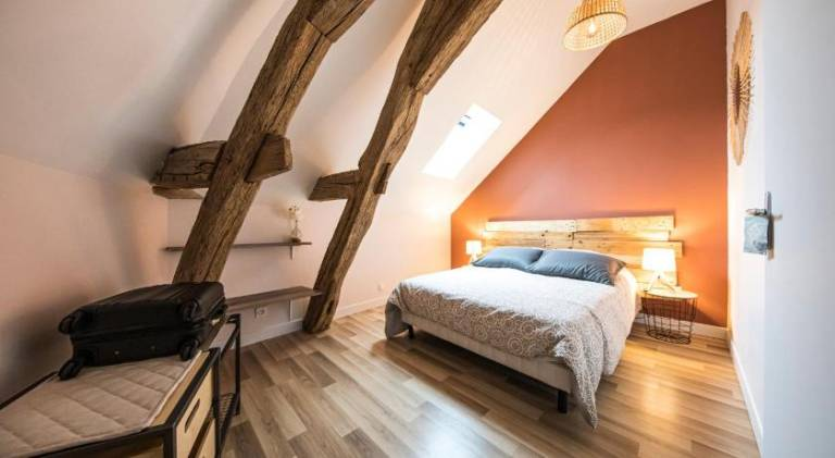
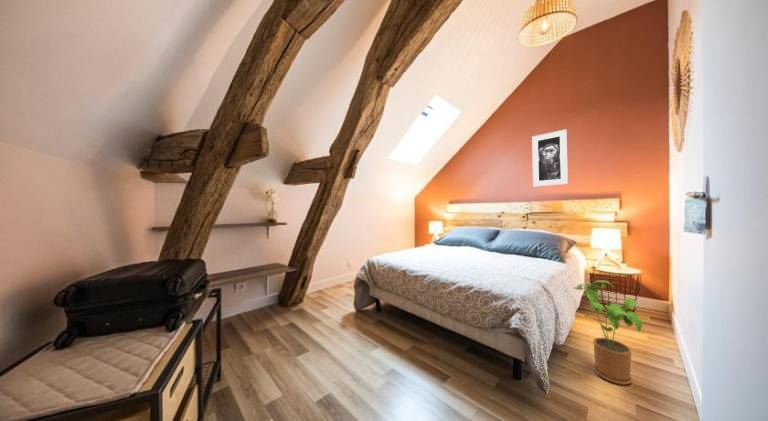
+ house plant (612, 329)
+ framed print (549, 159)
